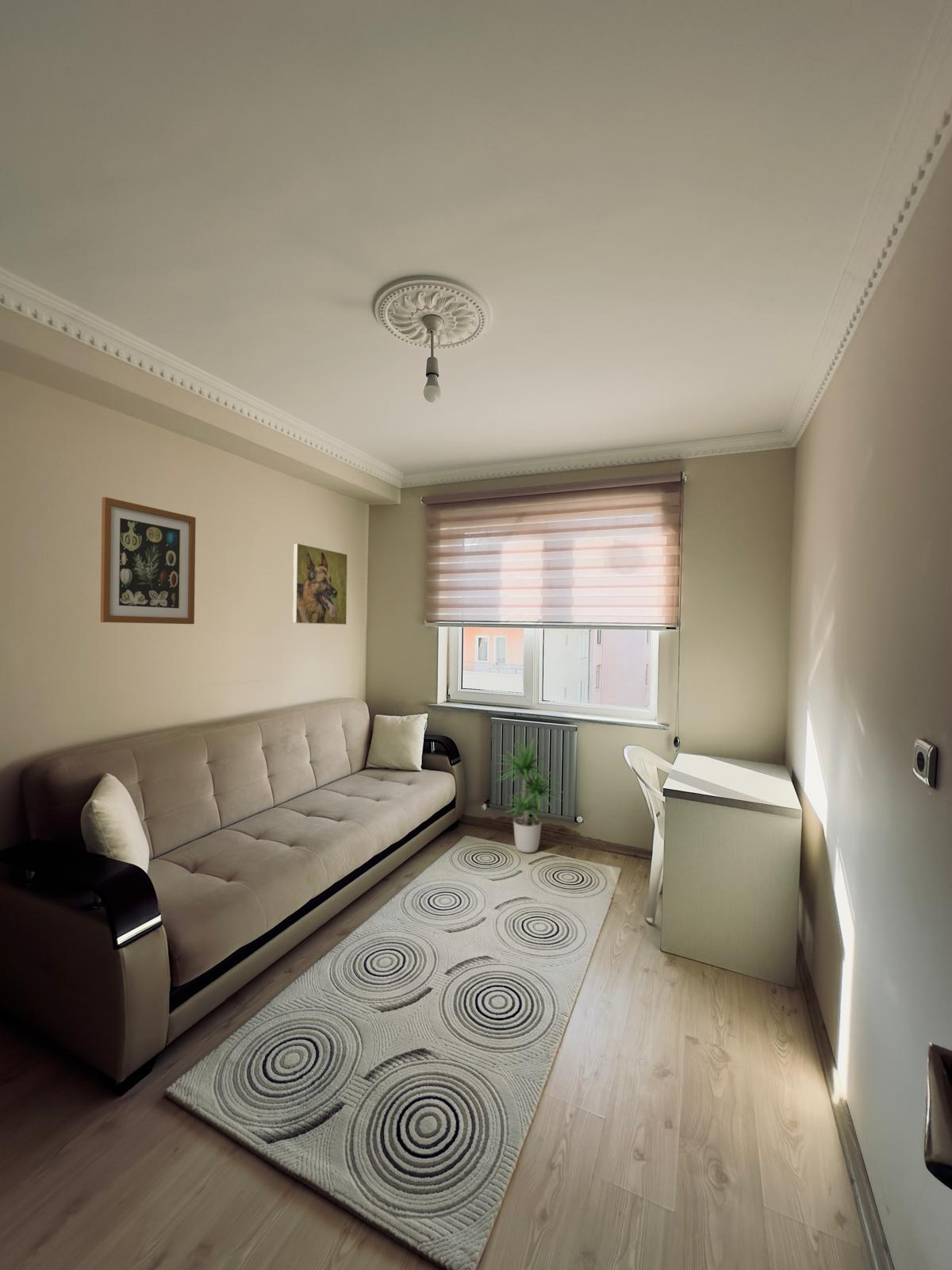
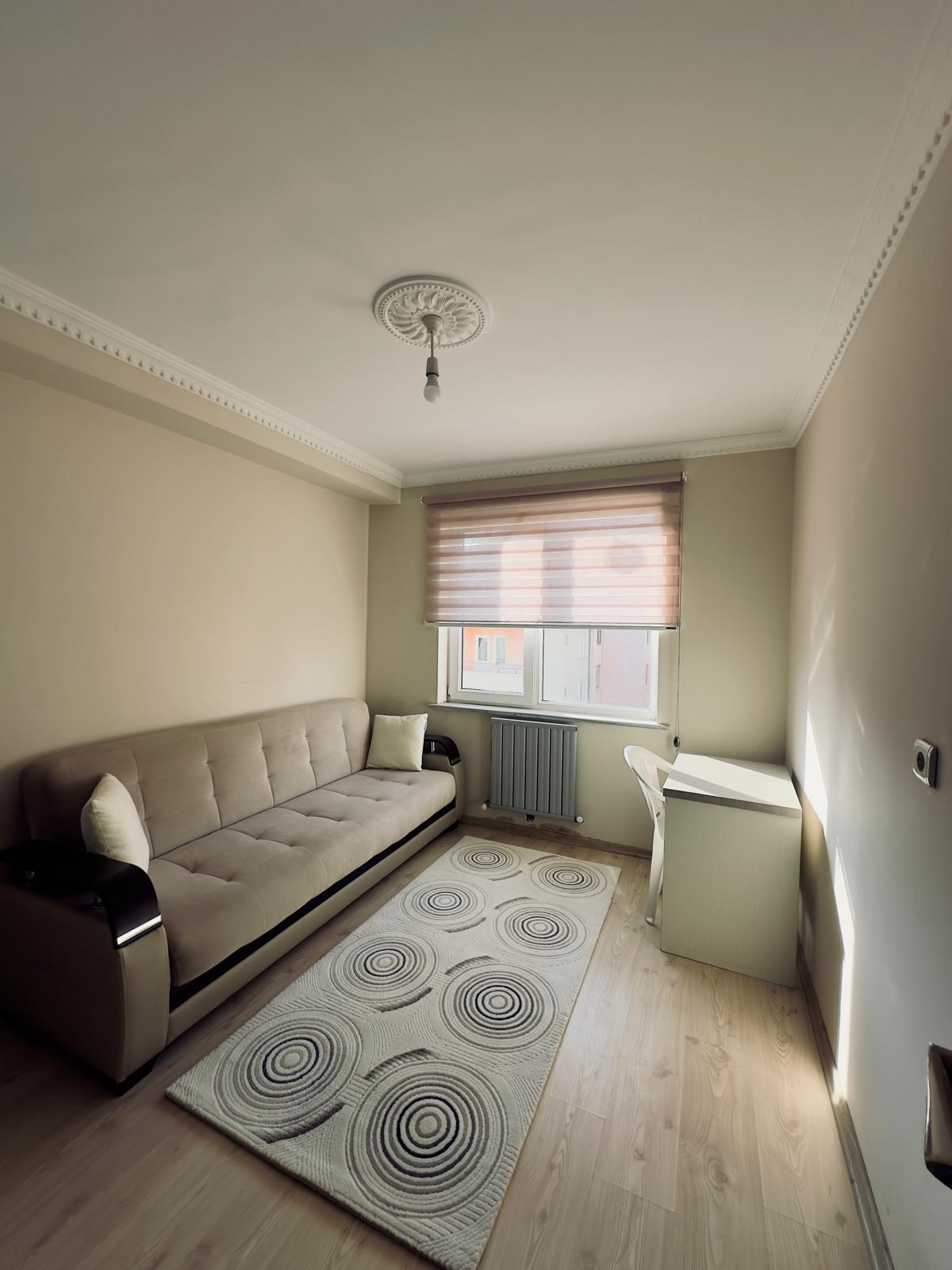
- wall art (152, 565)
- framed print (321, 587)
- potted plant (529, 792)
